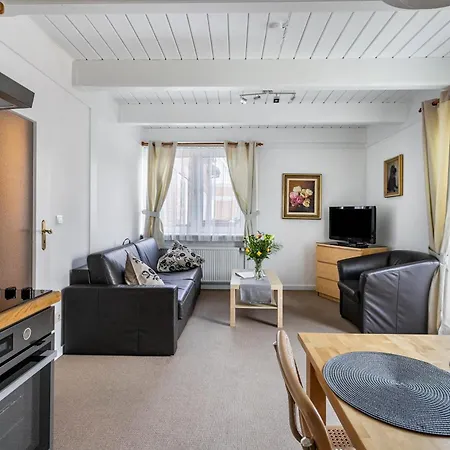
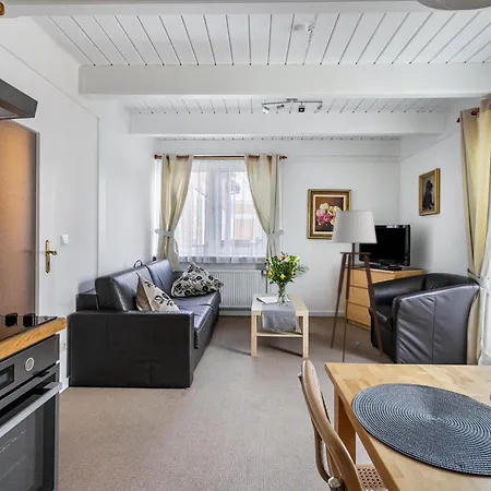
+ floor lamp (352, 283)
